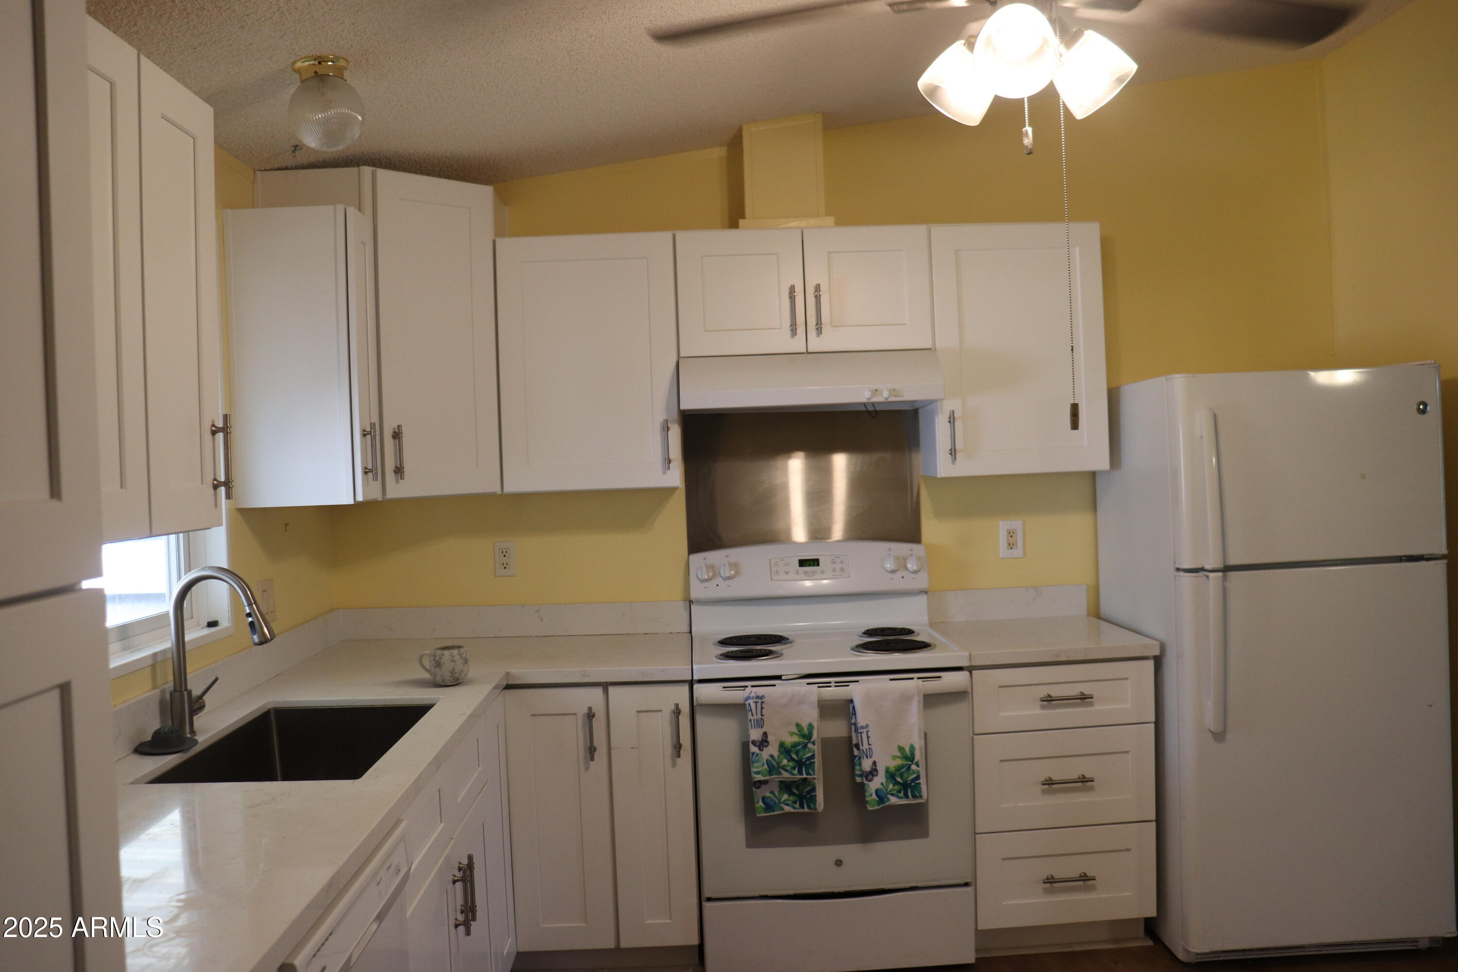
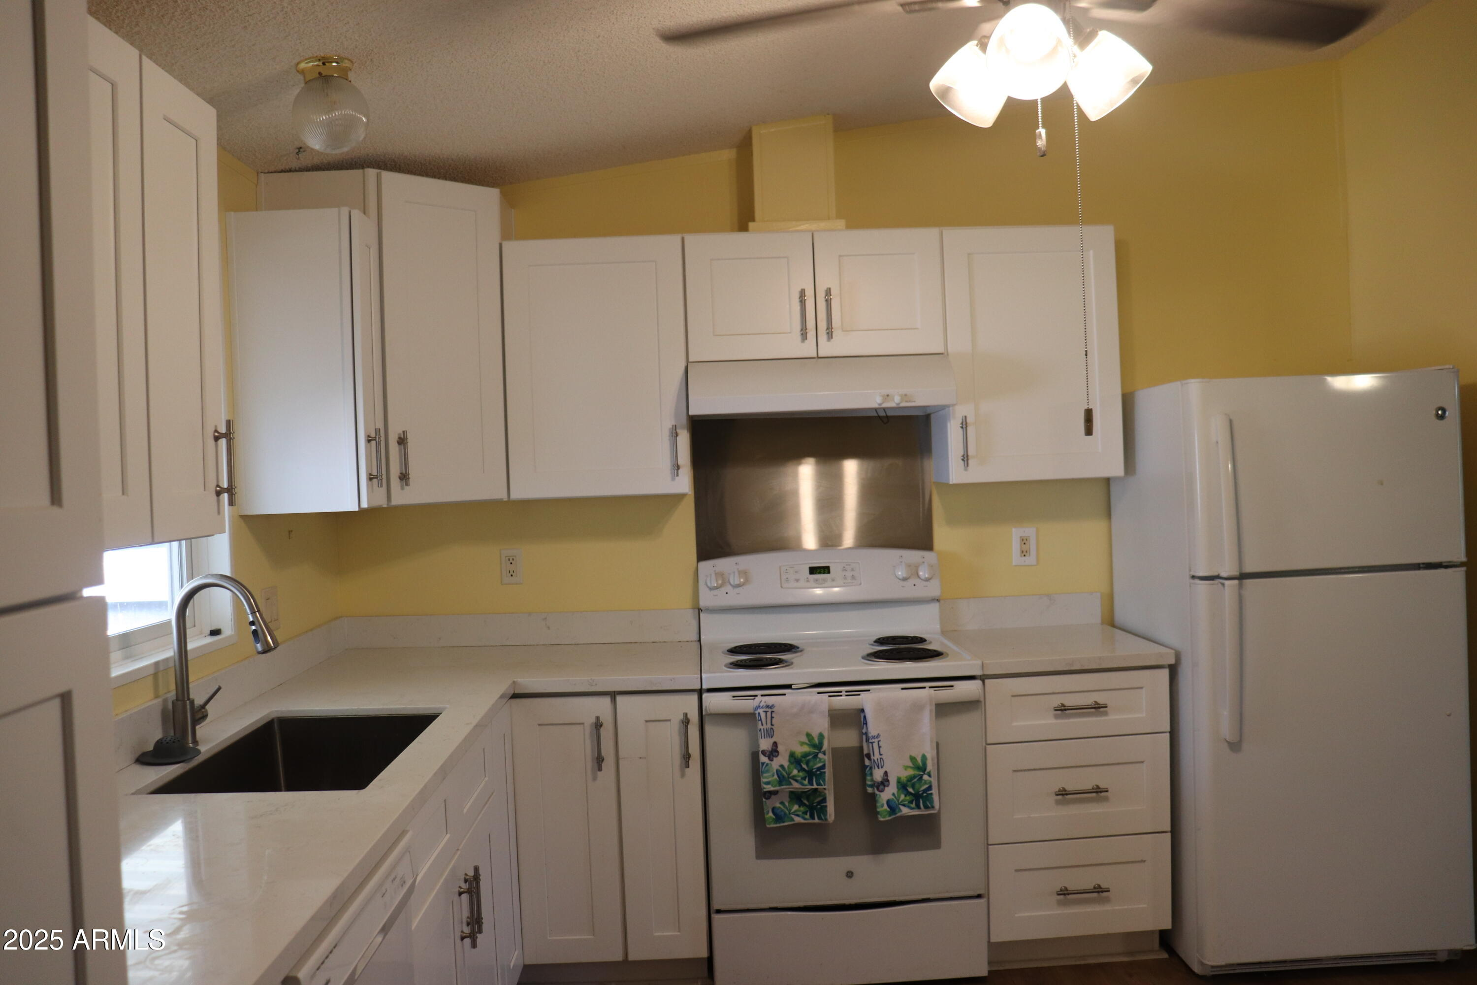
- mug (444, 665)
